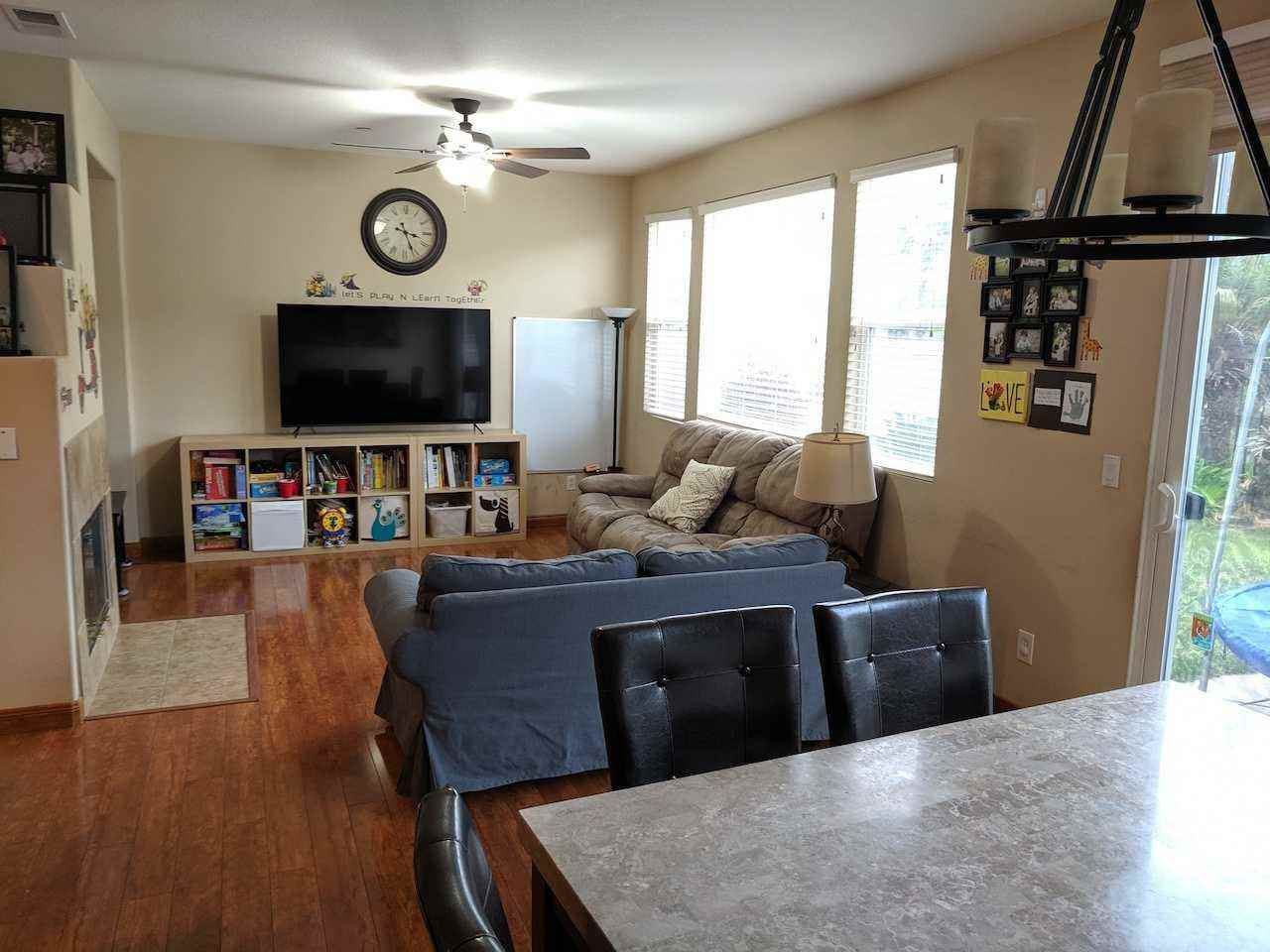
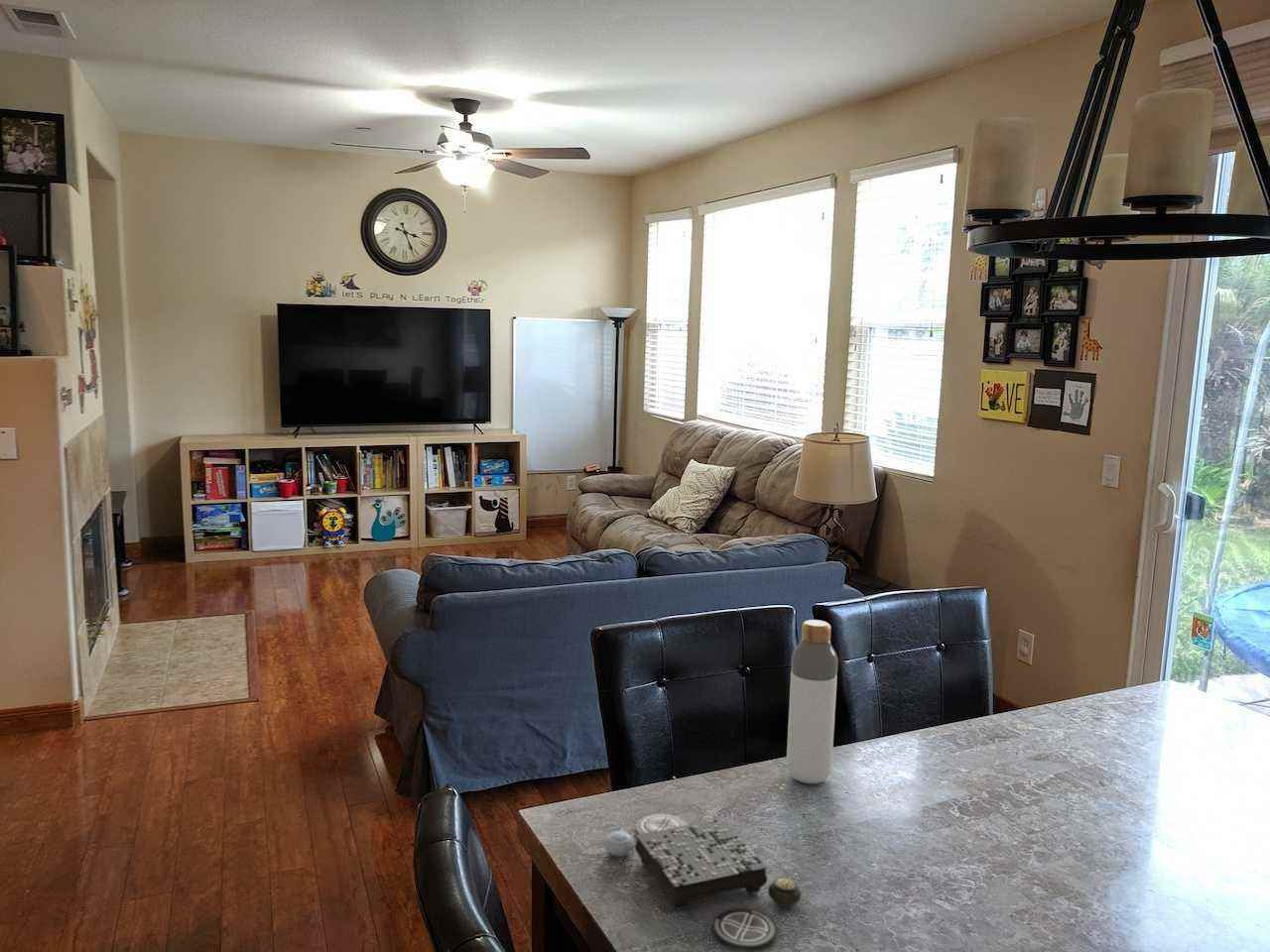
+ board game (698, 862)
+ bottle (812, 700)
